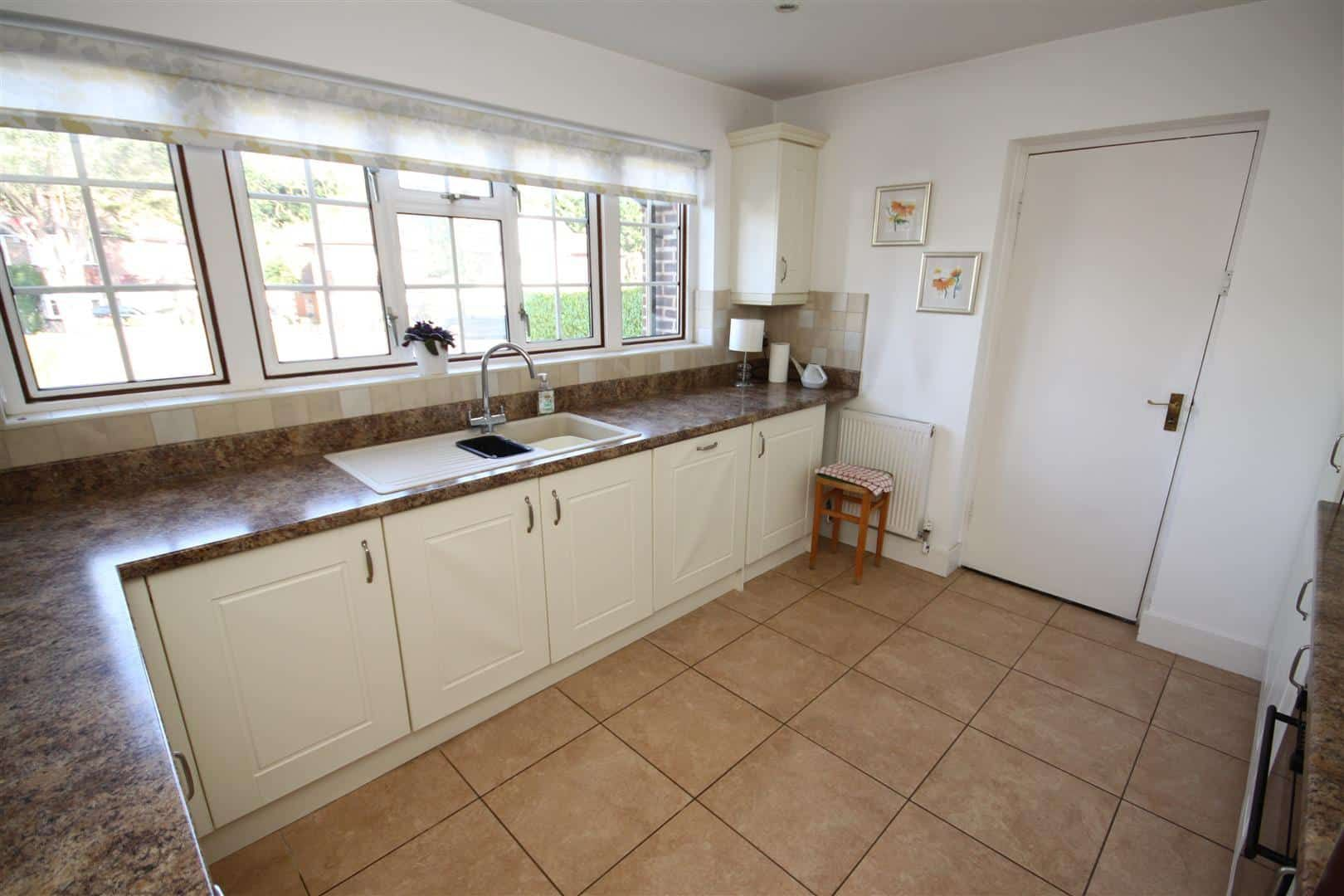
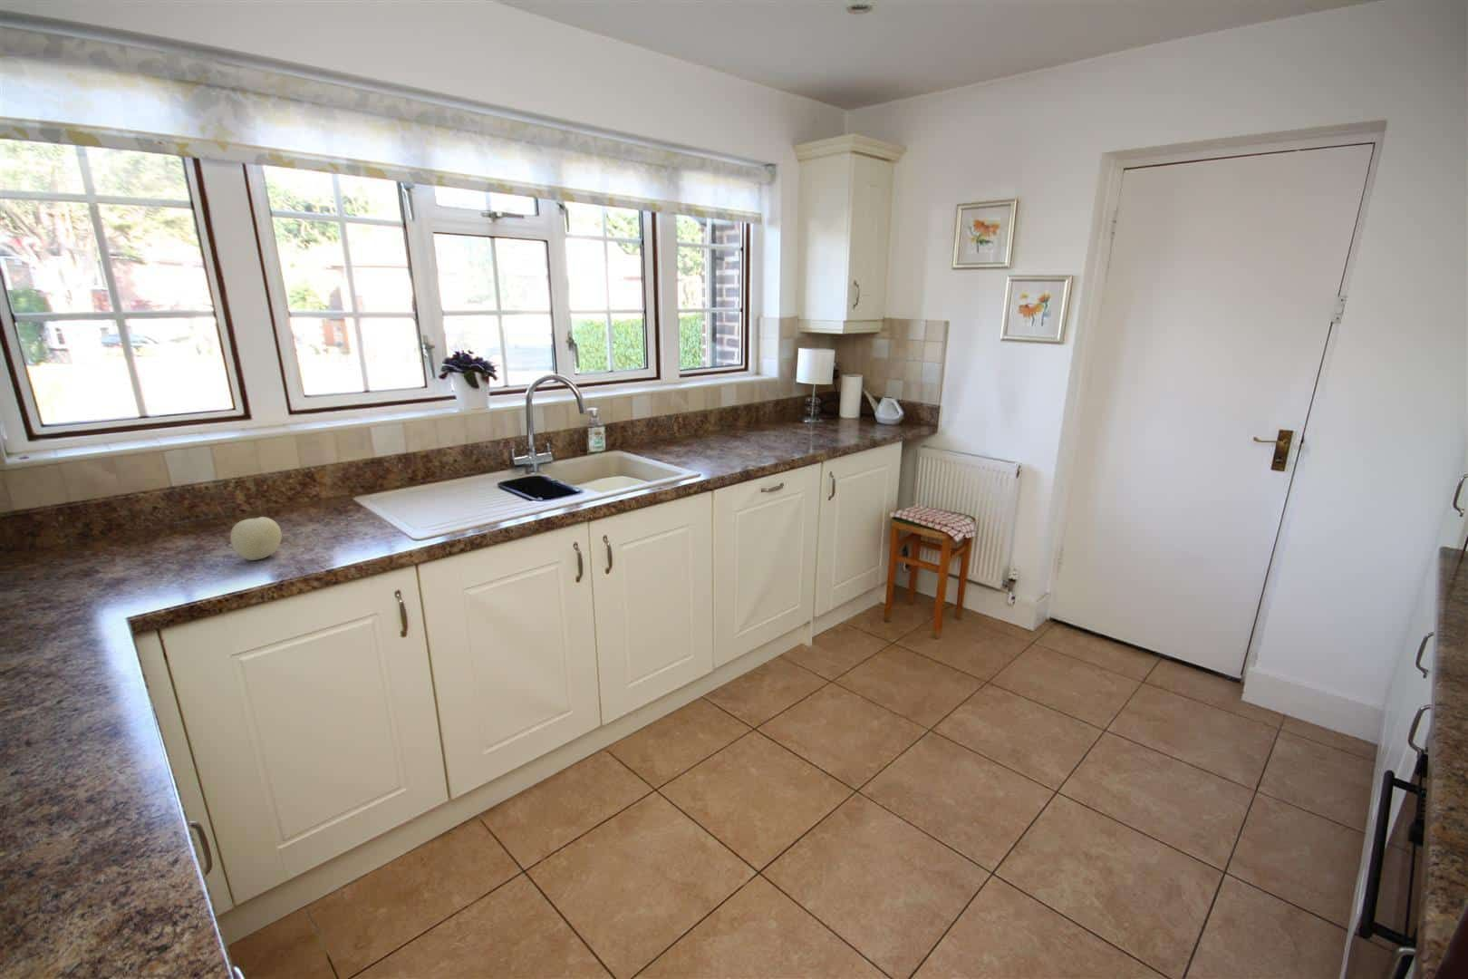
+ fruit (257, 538)
